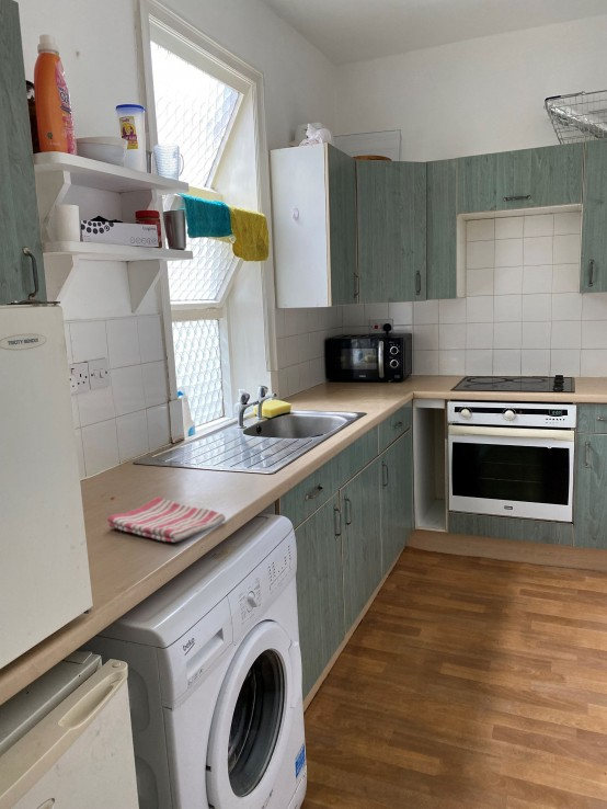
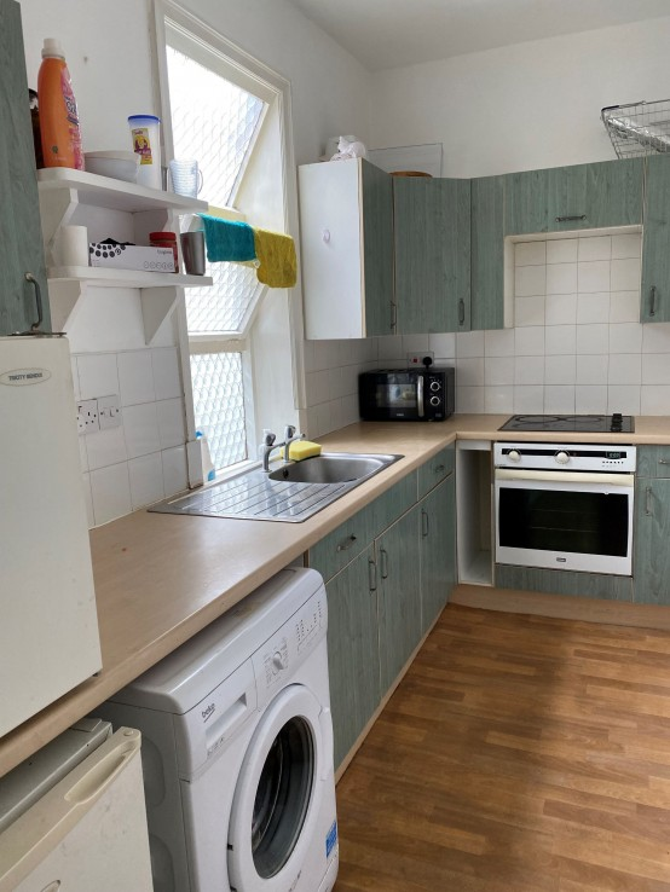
- dish towel (165, 519)
